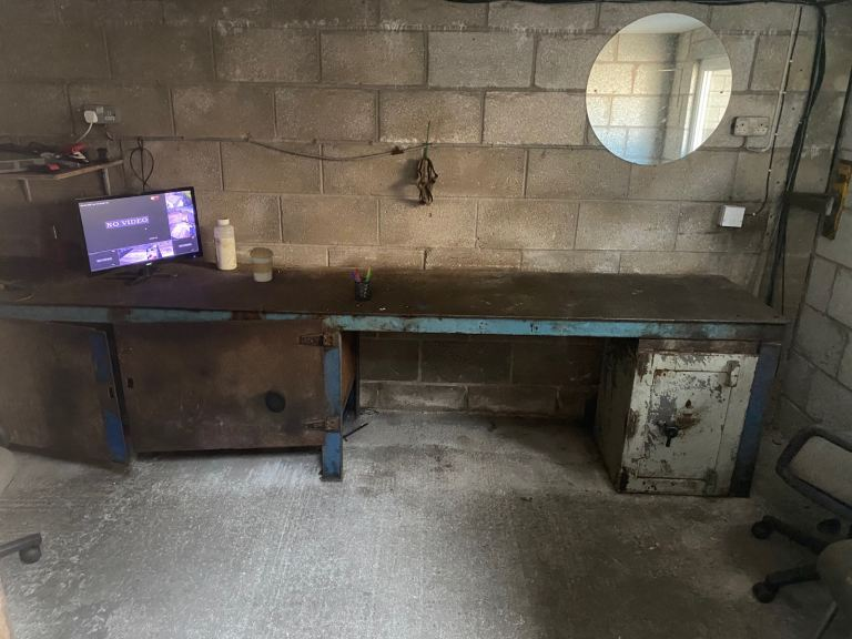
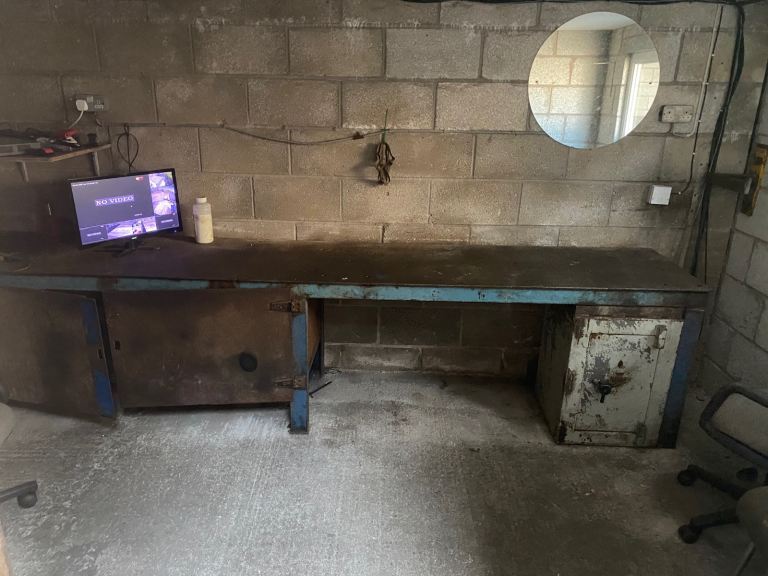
- pen holder (363, 283)
- coffee cup (262, 263)
